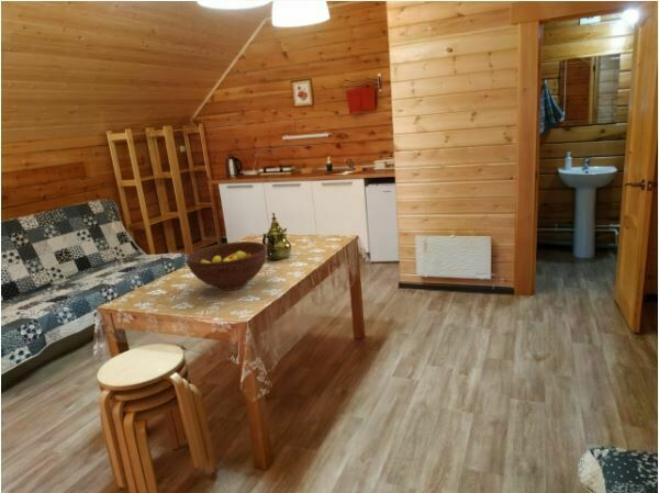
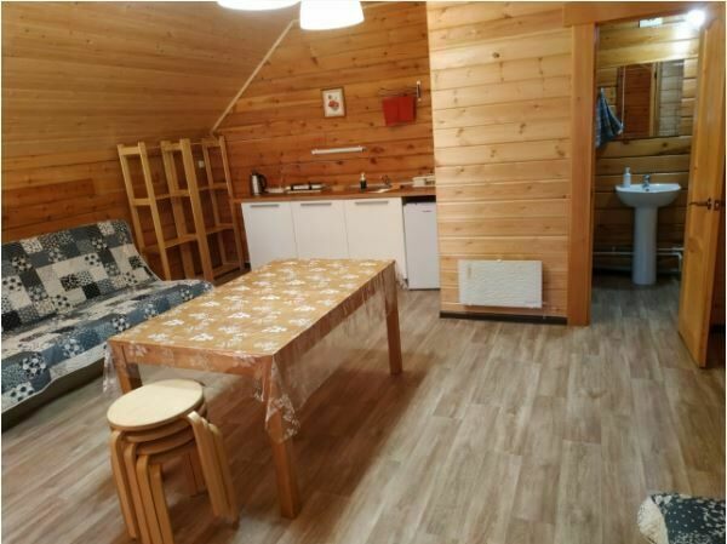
- fruit bowl (230, 269)
- teapot (275, 235)
